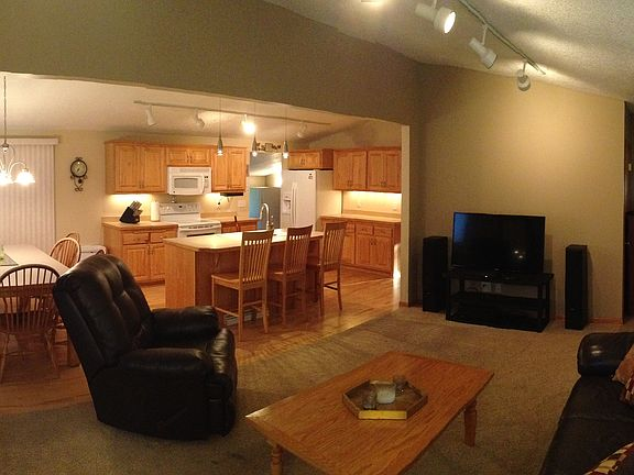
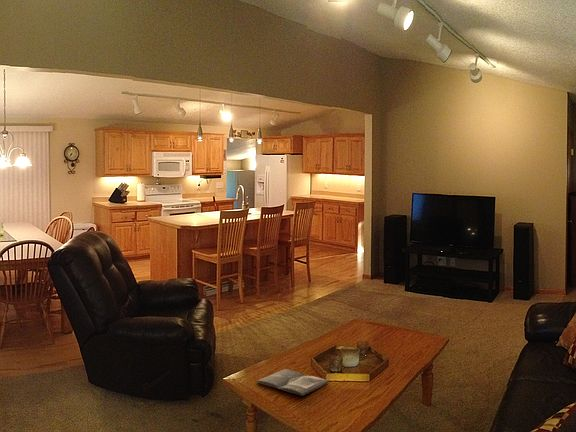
+ magazine (292, 381)
